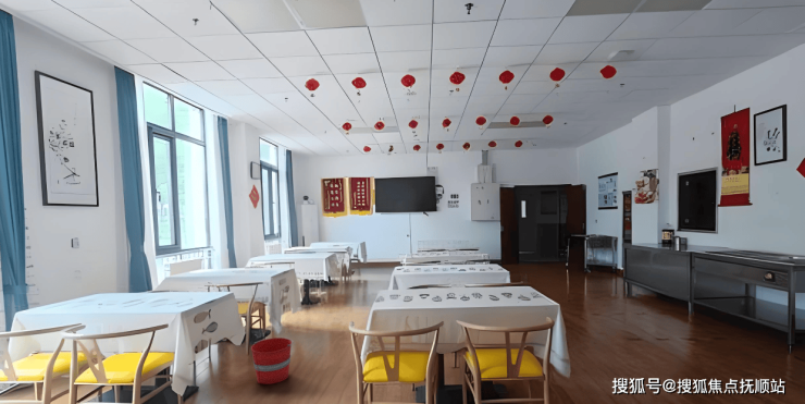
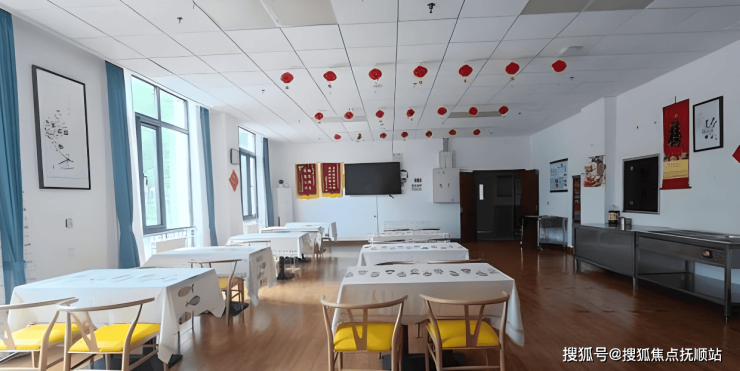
- bucket (272, 359)
